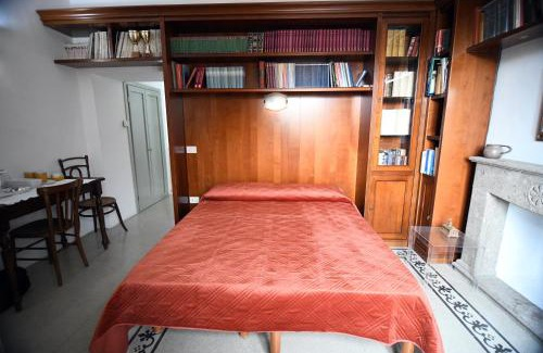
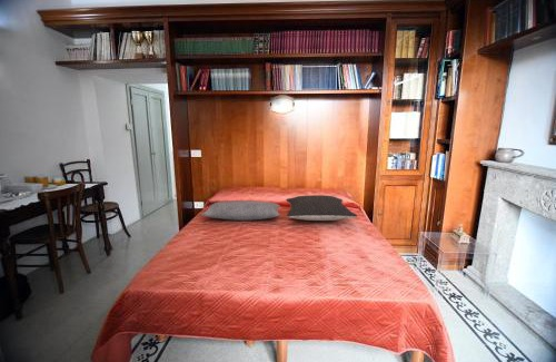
+ pillow (242, 209)
+ pillow (317, 207)
